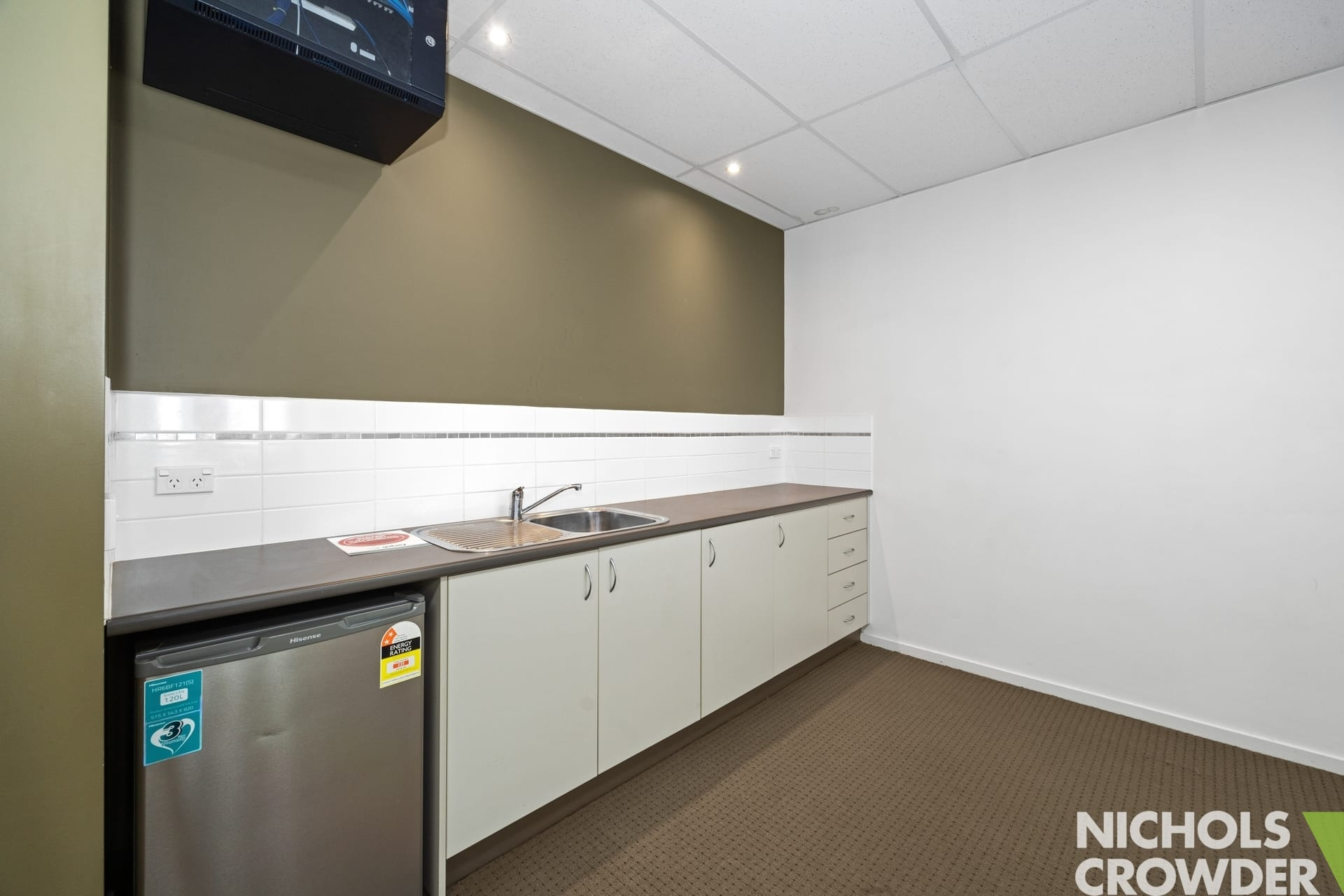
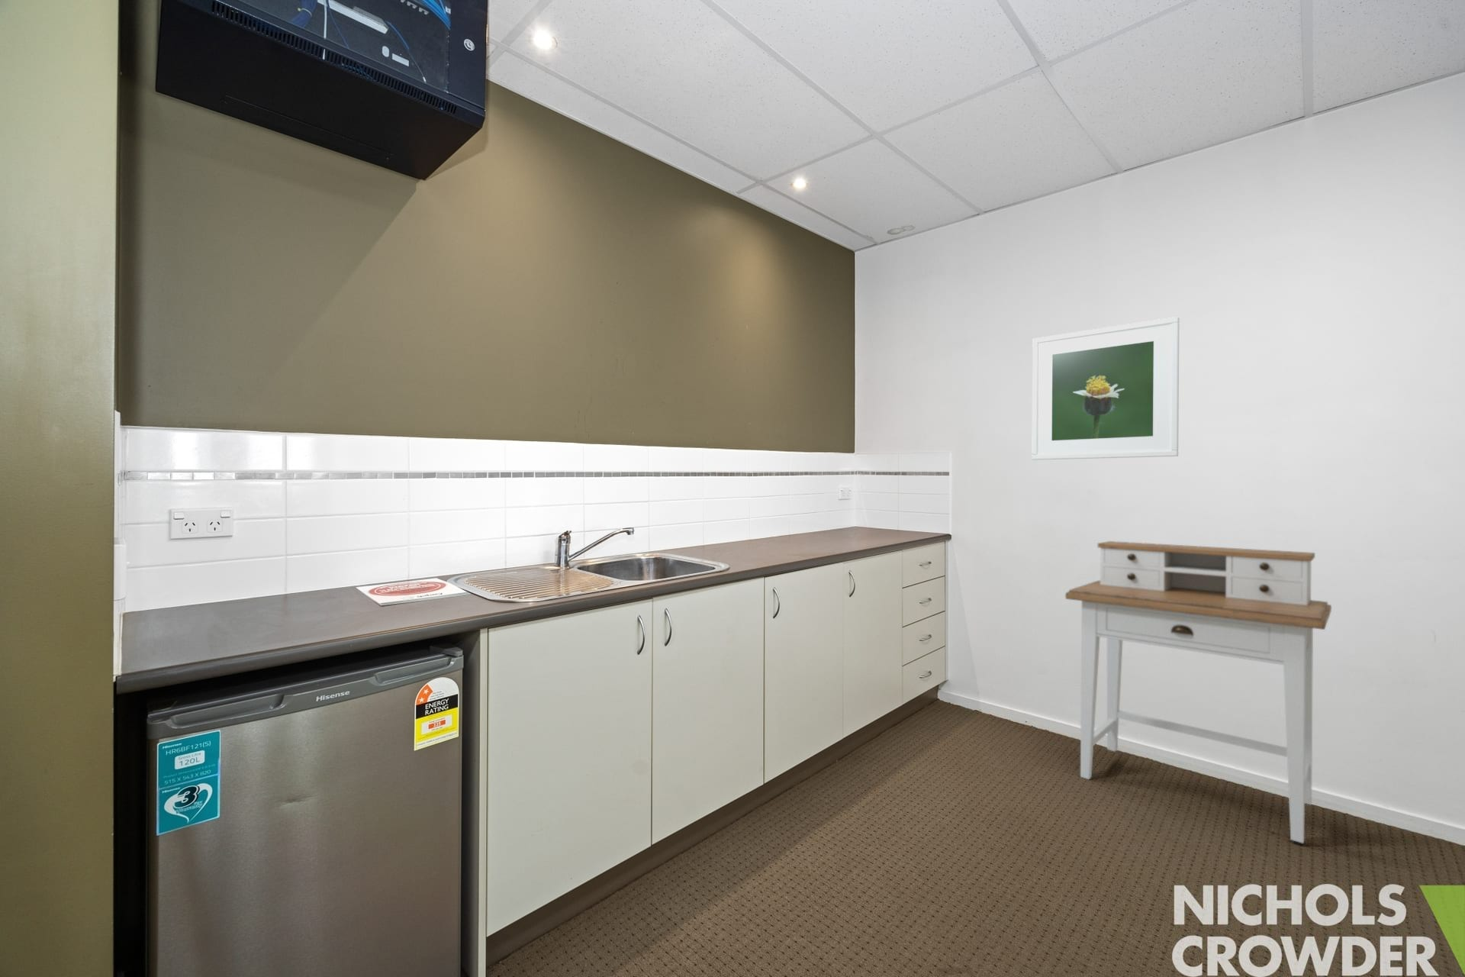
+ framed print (1100, 393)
+ desk (1195, 651)
